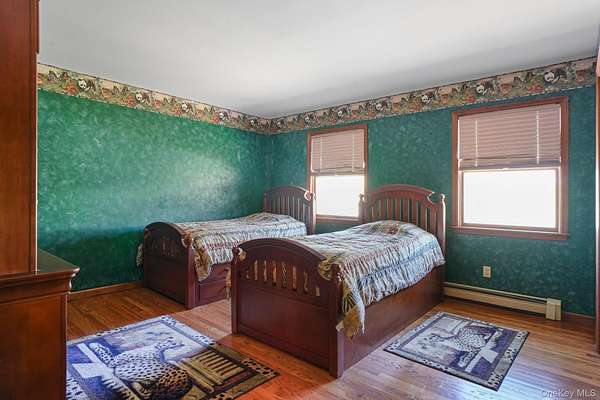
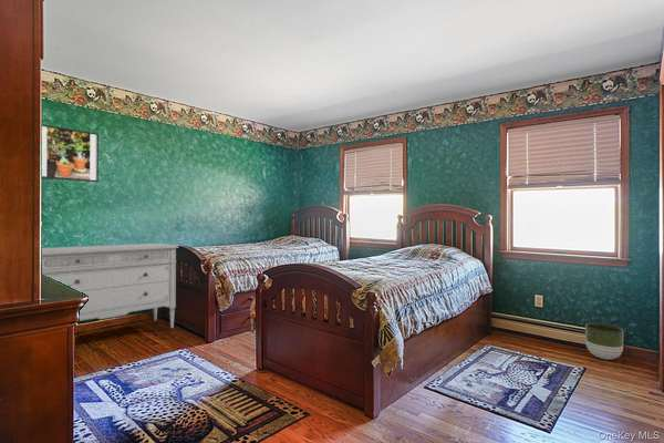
+ dresser (105, 291)
+ planter (603, 342)
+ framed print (69, 154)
